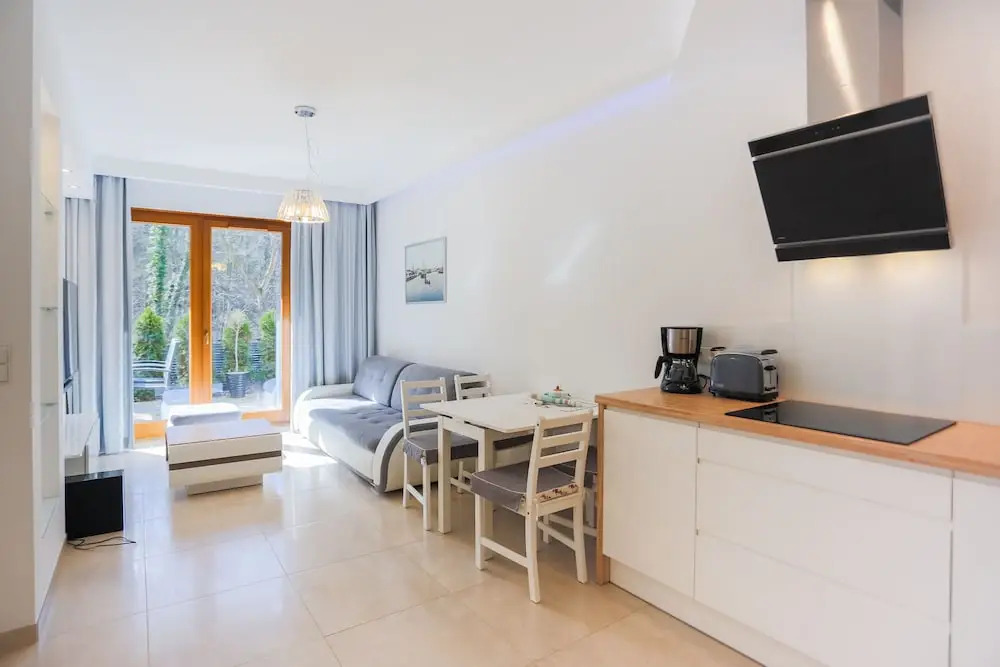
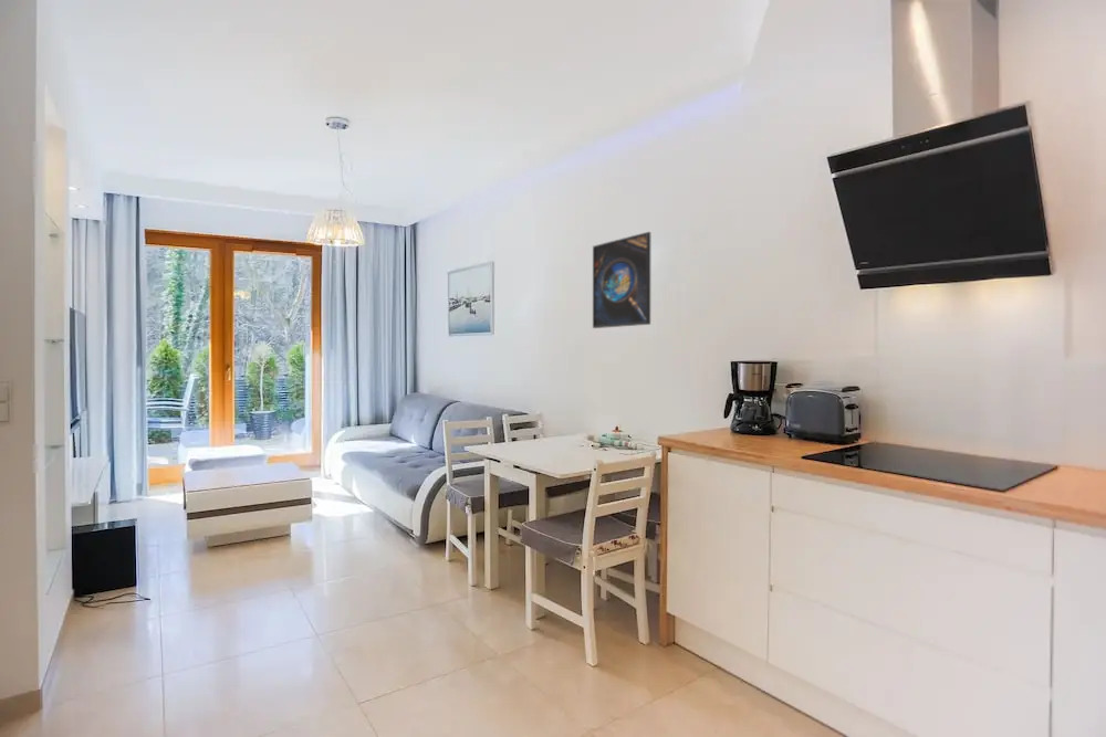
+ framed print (619, 283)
